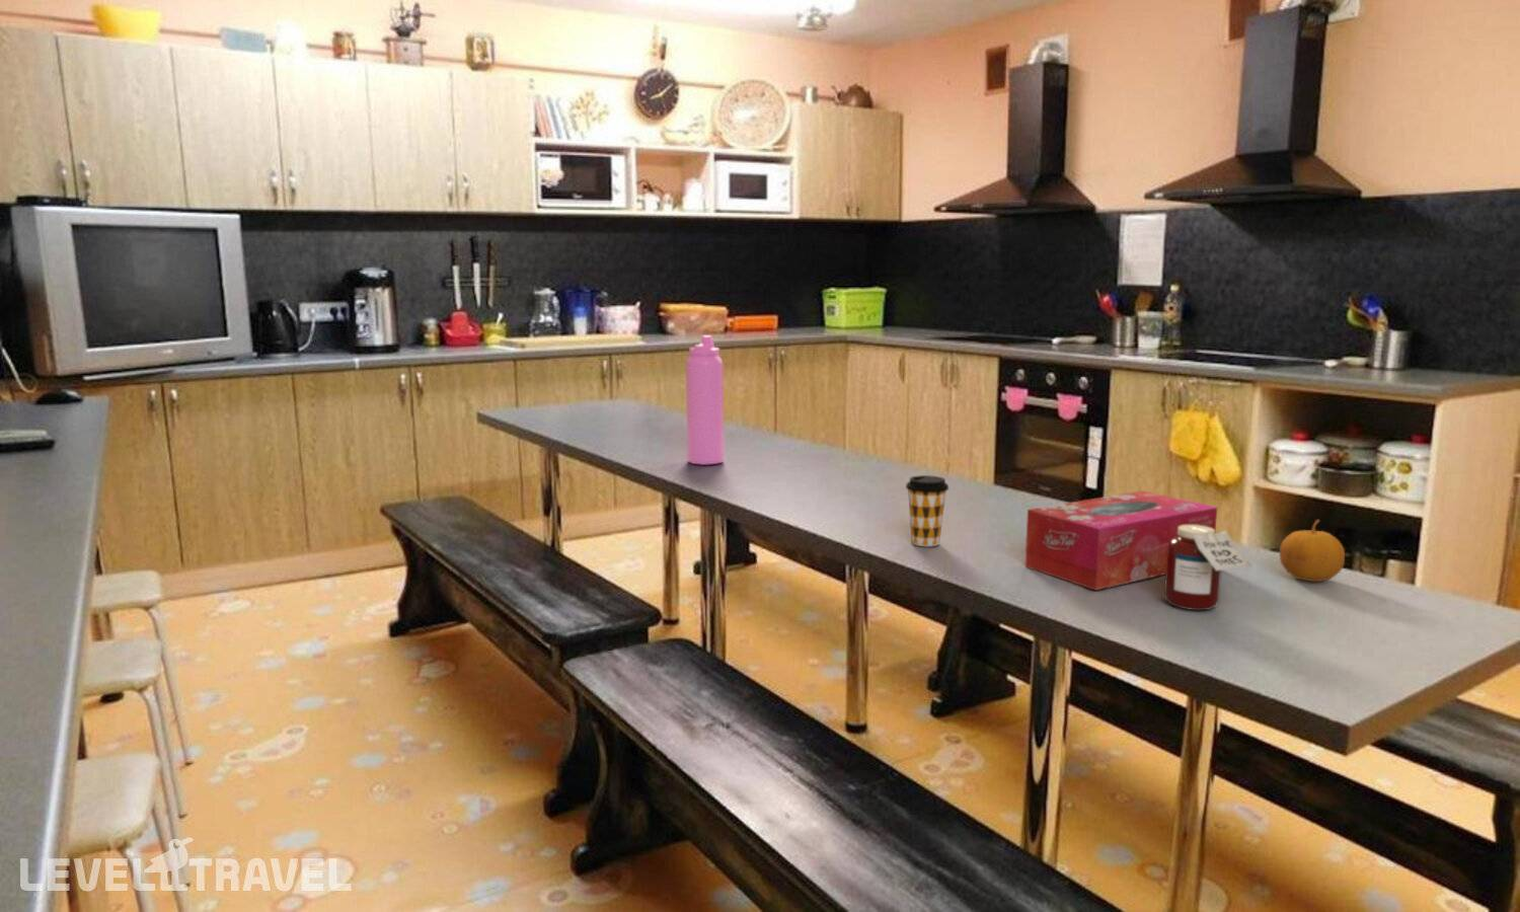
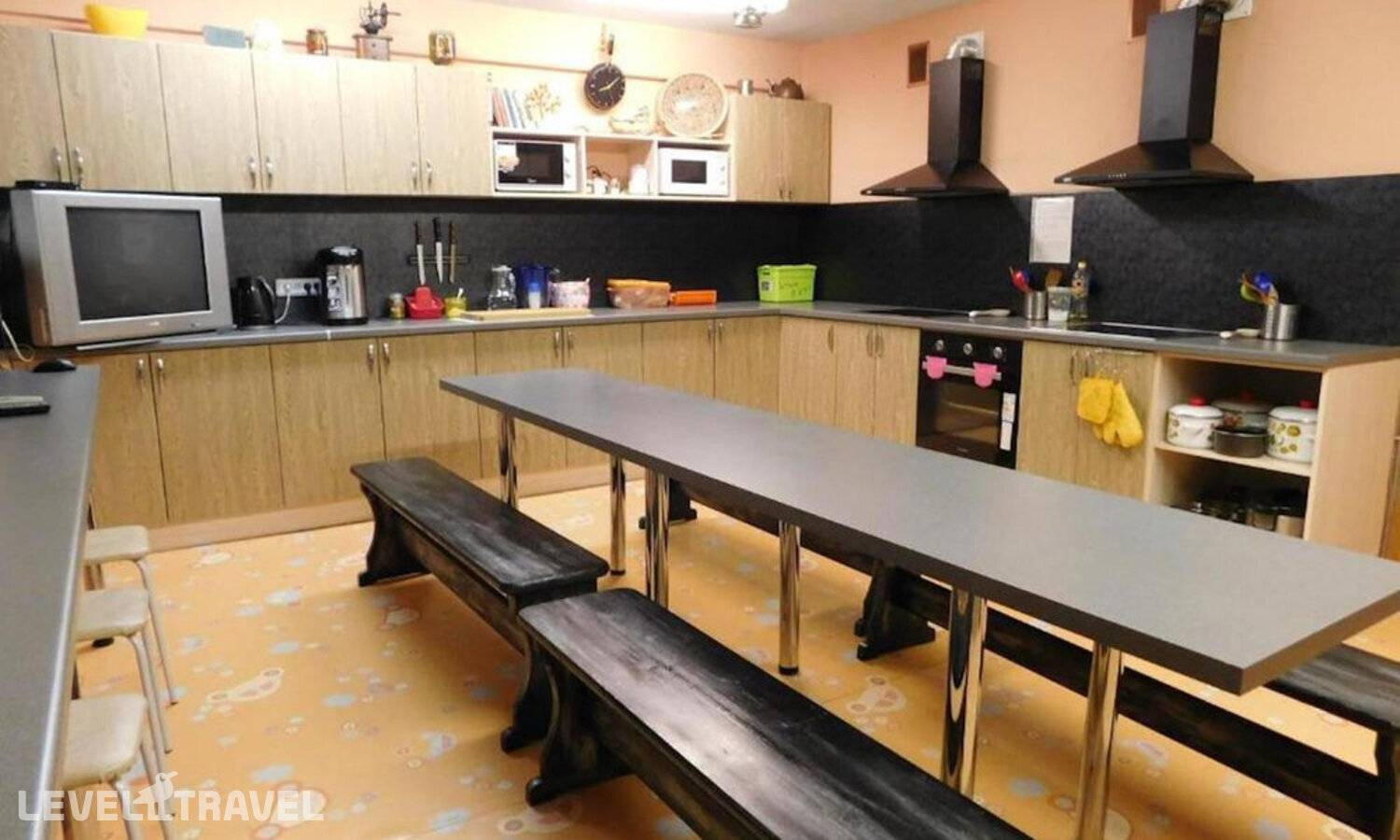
- water bottle (705, 400)
- tissue box (1120, 536)
- coffee cup (926, 510)
- fruit (1313, 549)
- jar (1202, 569)
